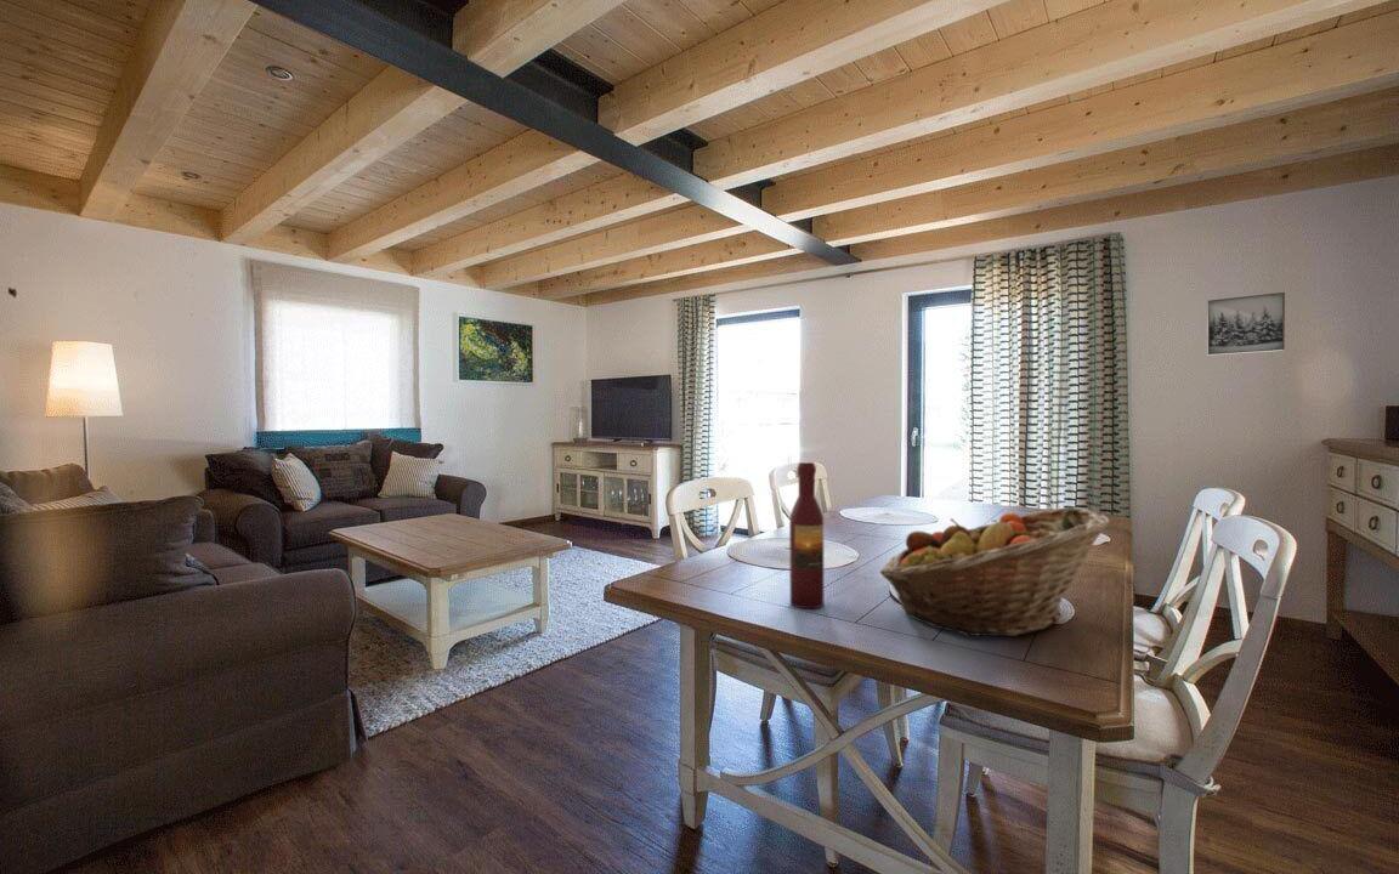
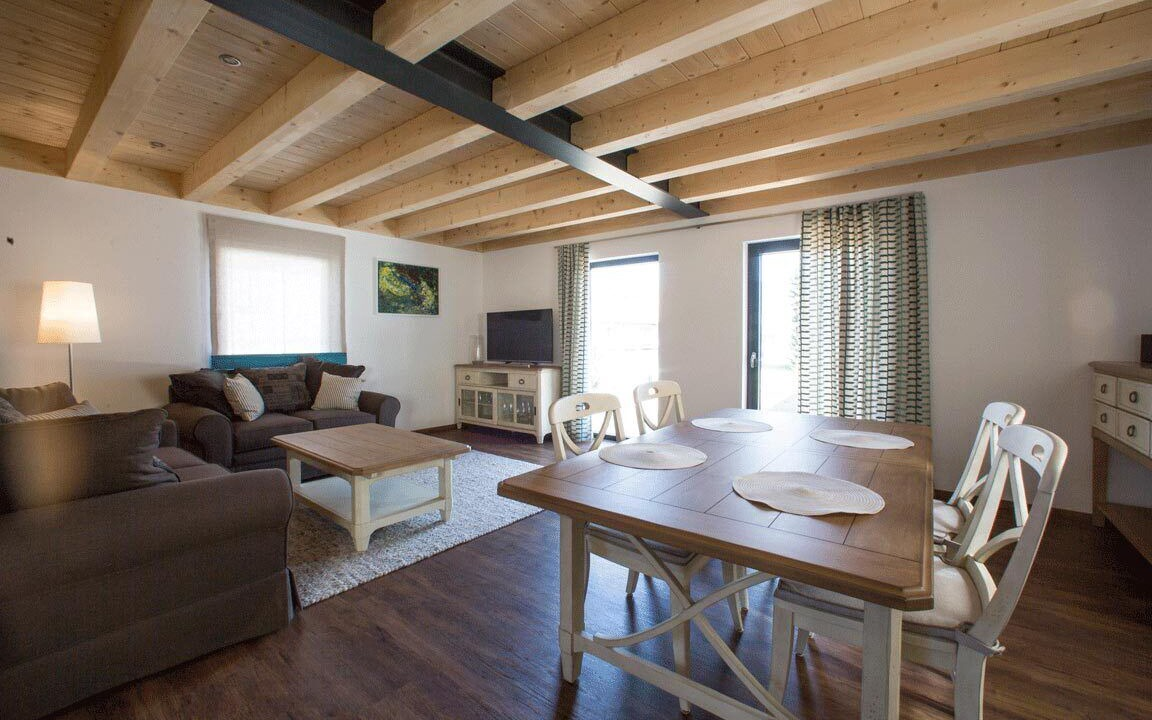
- fruit basket (987, 560)
- wine bottle (806, 533)
- wall art (1244, 324)
